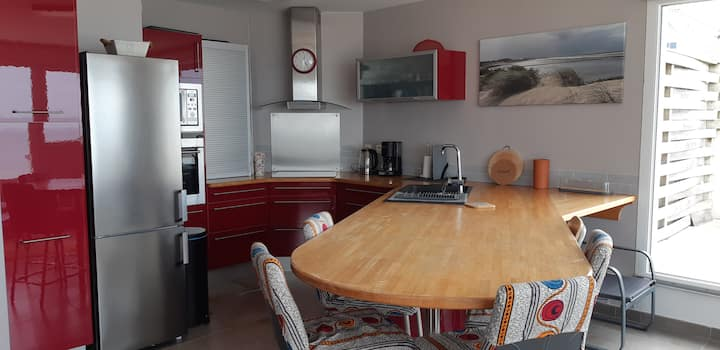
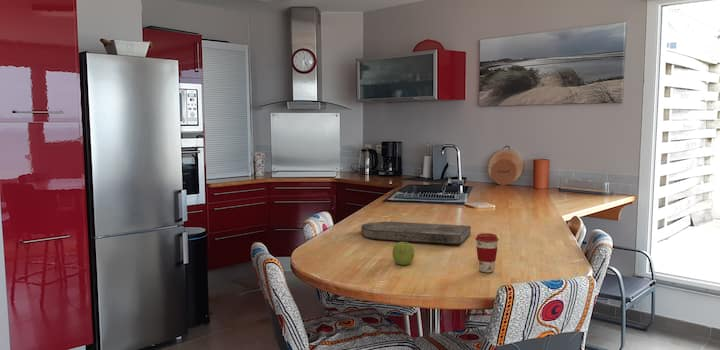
+ fruit (403, 252)
+ cutting board (412, 231)
+ coffee cup (486, 252)
